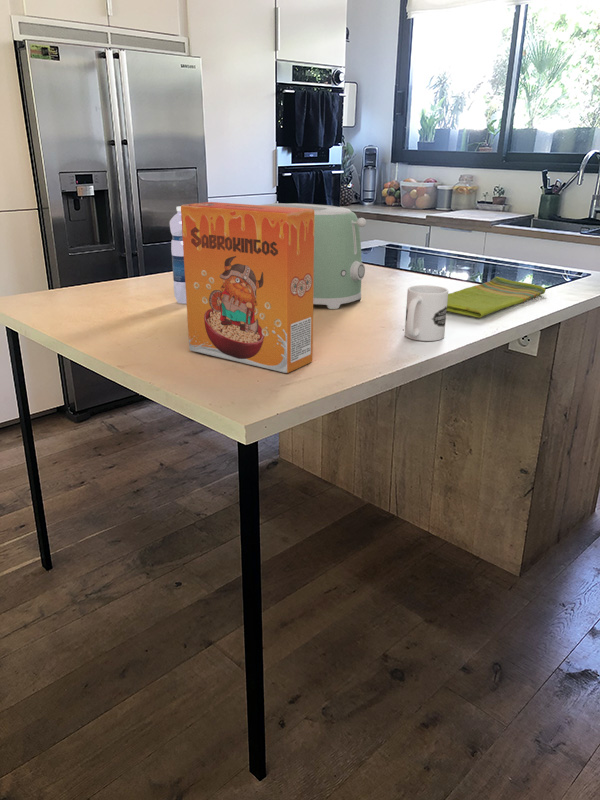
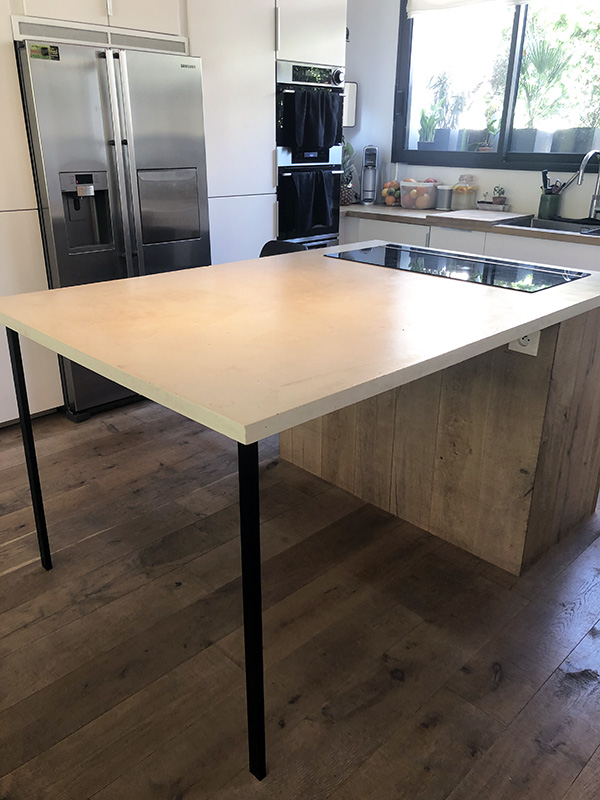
- dish towel (489, 295)
- mug (422, 314)
- toaster (314, 251)
- water bottle (183, 255)
- cereal box (247, 284)
